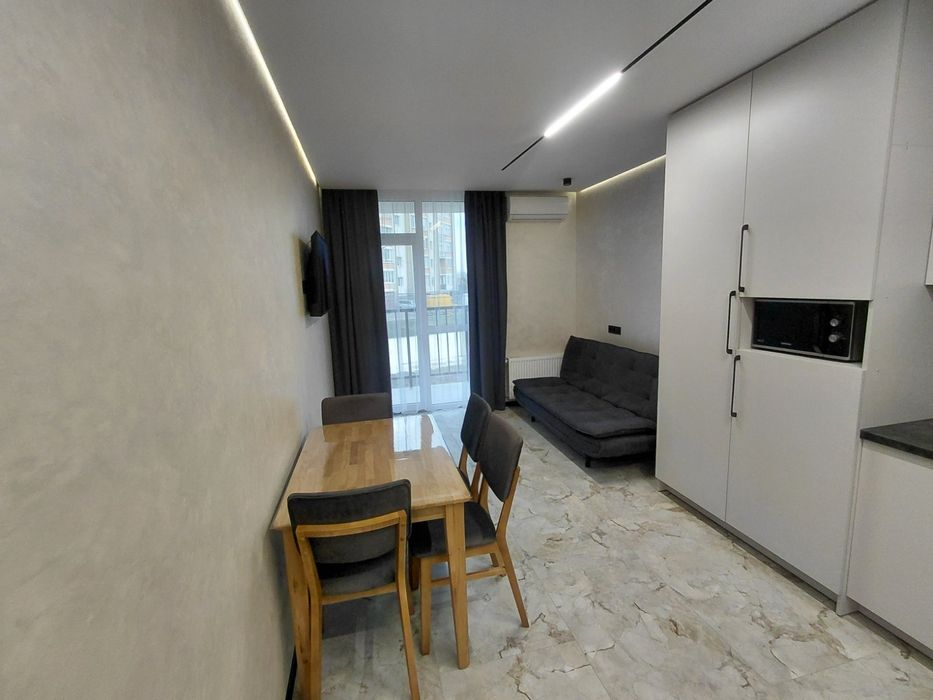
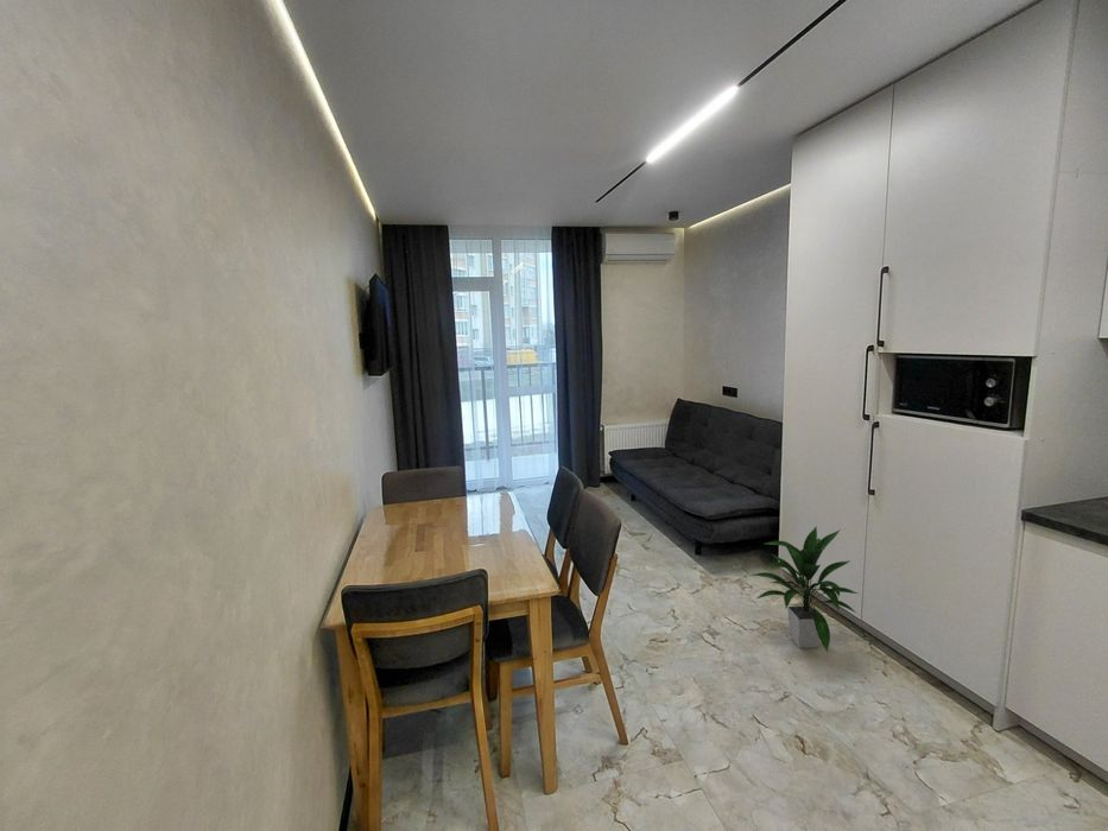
+ indoor plant (805, 588)
